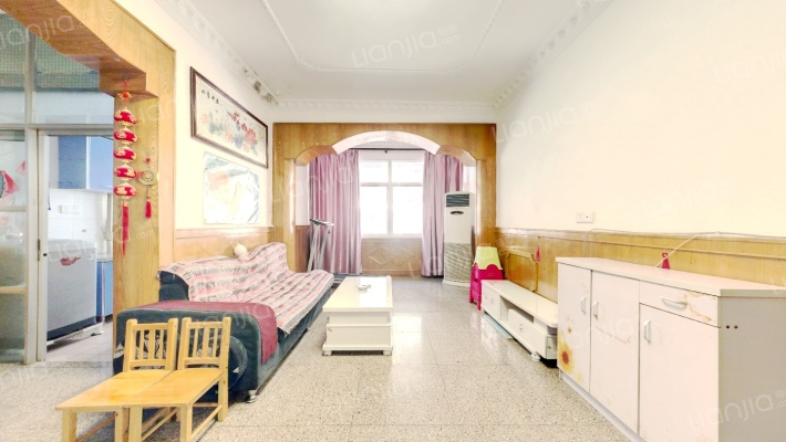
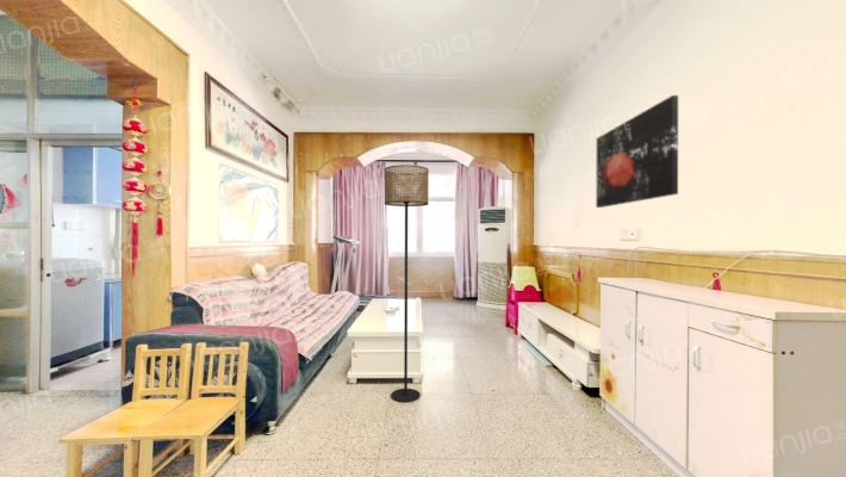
+ wall art (629, 161)
+ floor lamp (405, 281)
